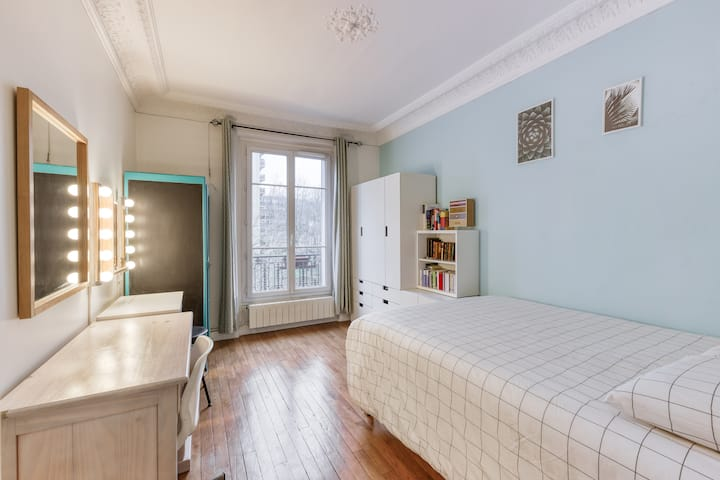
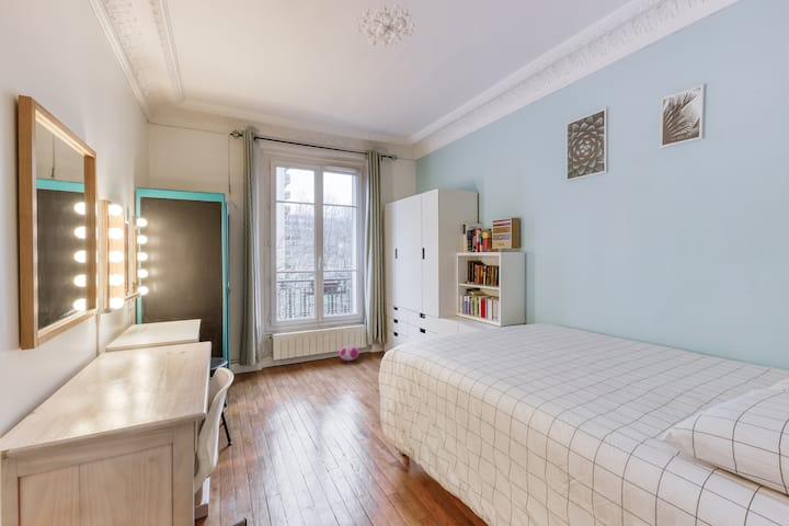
+ plush toy (348, 353)
